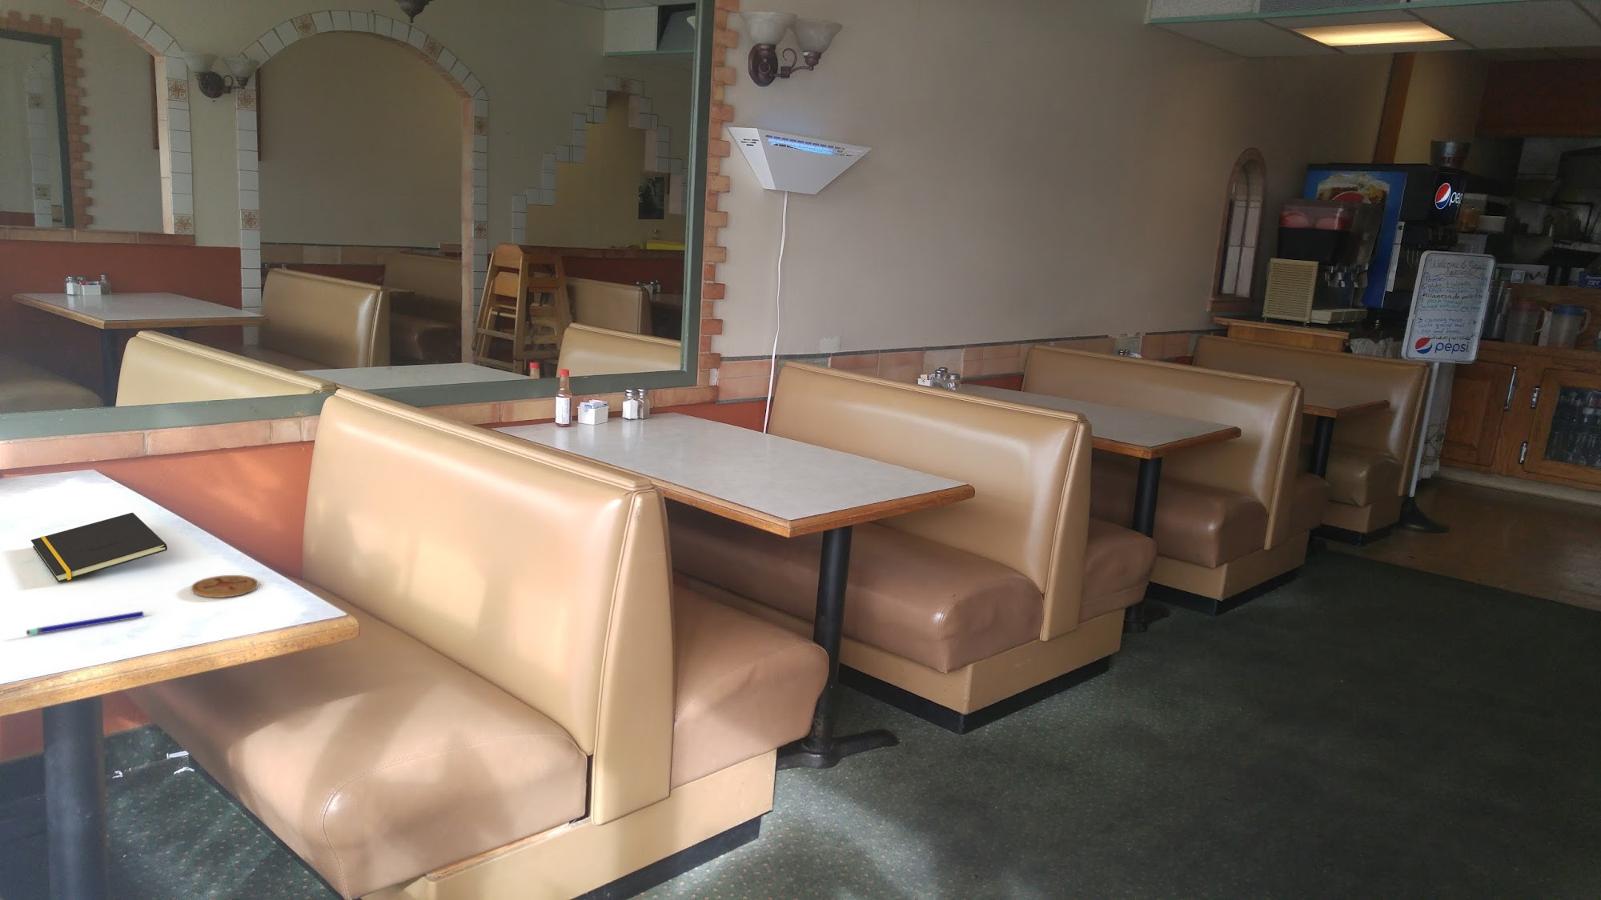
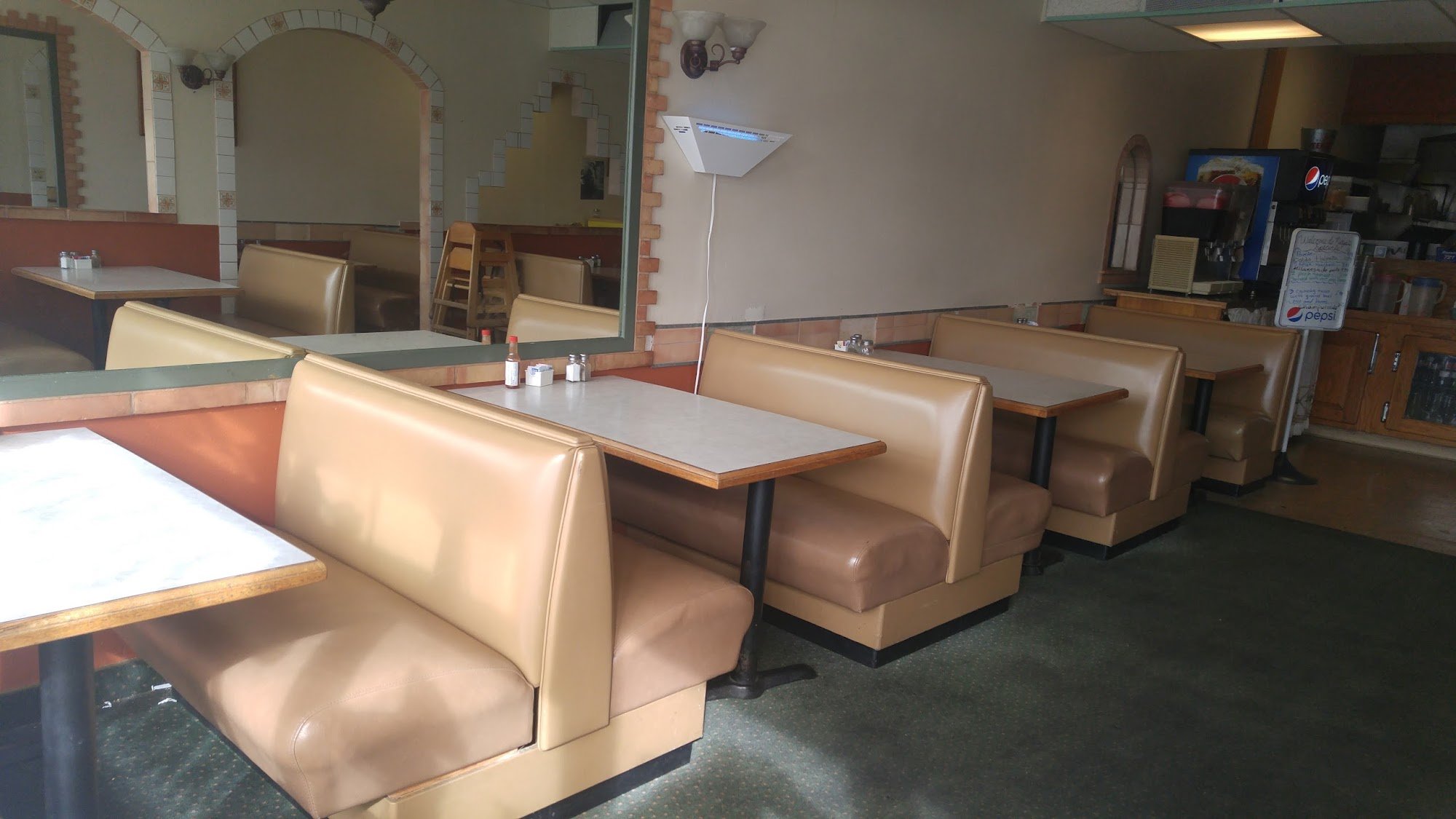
- notepad (98, 545)
- coaster (225, 586)
- pen (87, 622)
